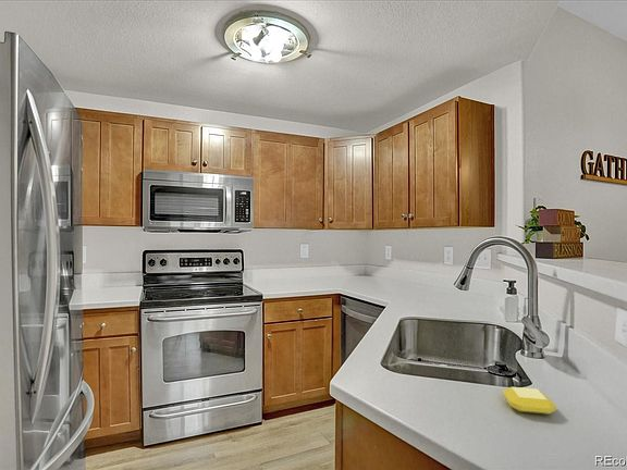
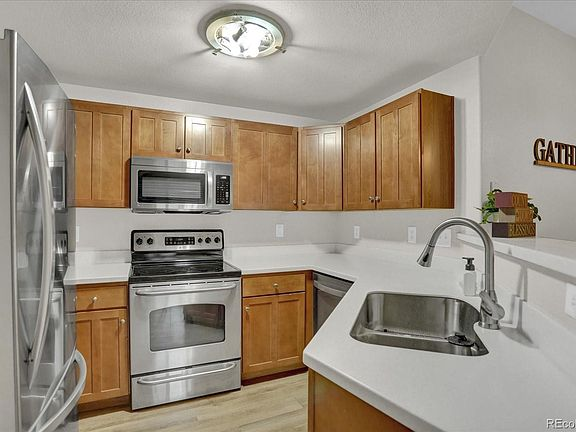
- soap bar (528, 399)
